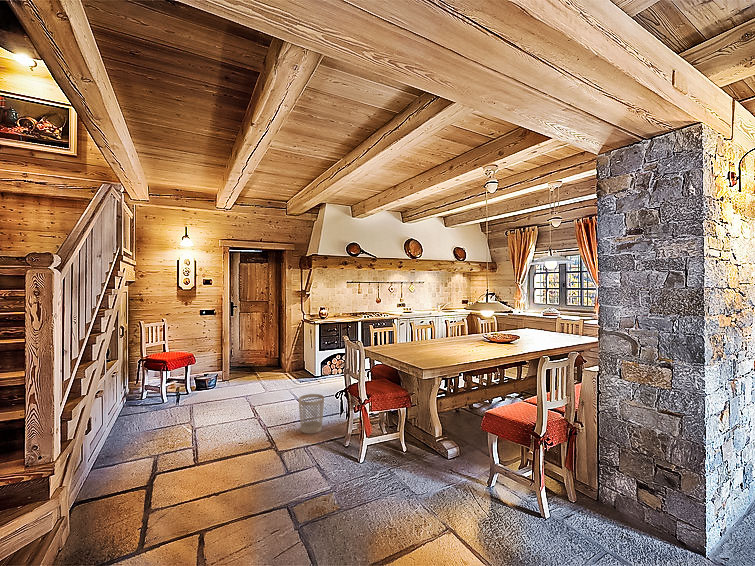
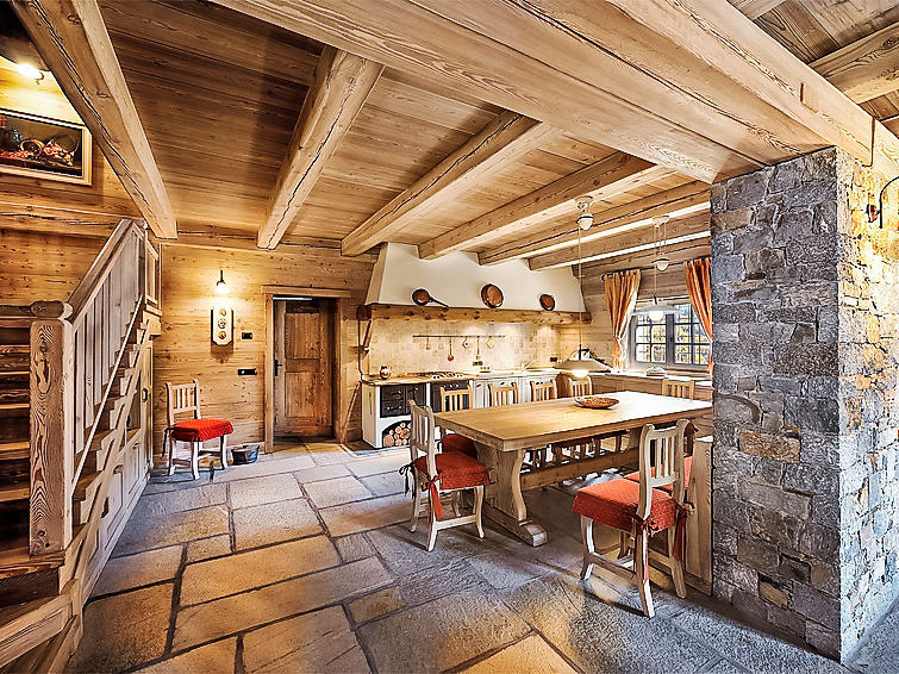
- wastebasket (311, 413)
